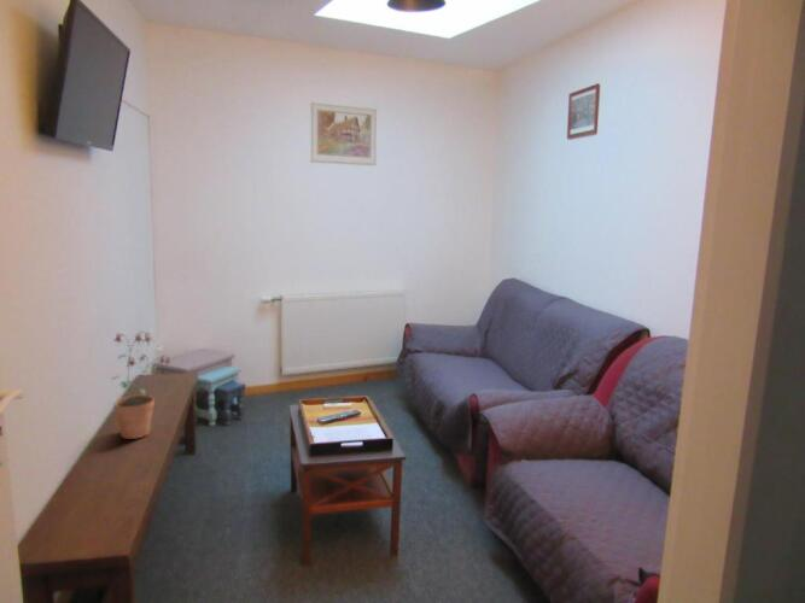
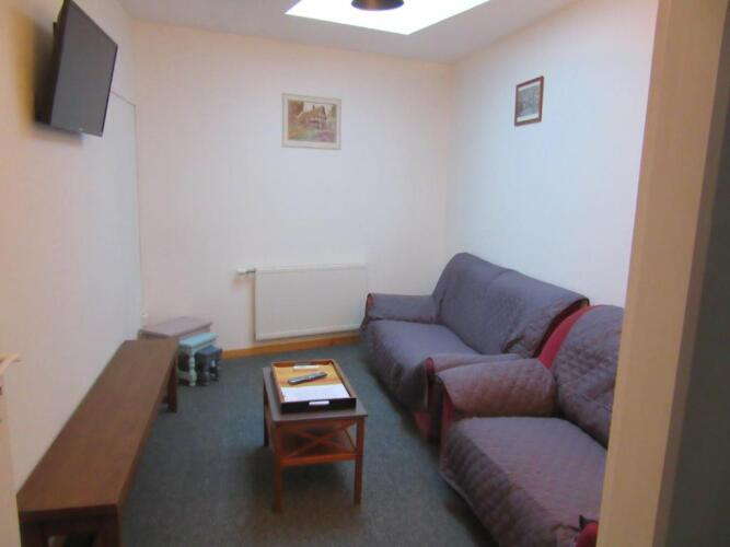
- potted plant (139, 381)
